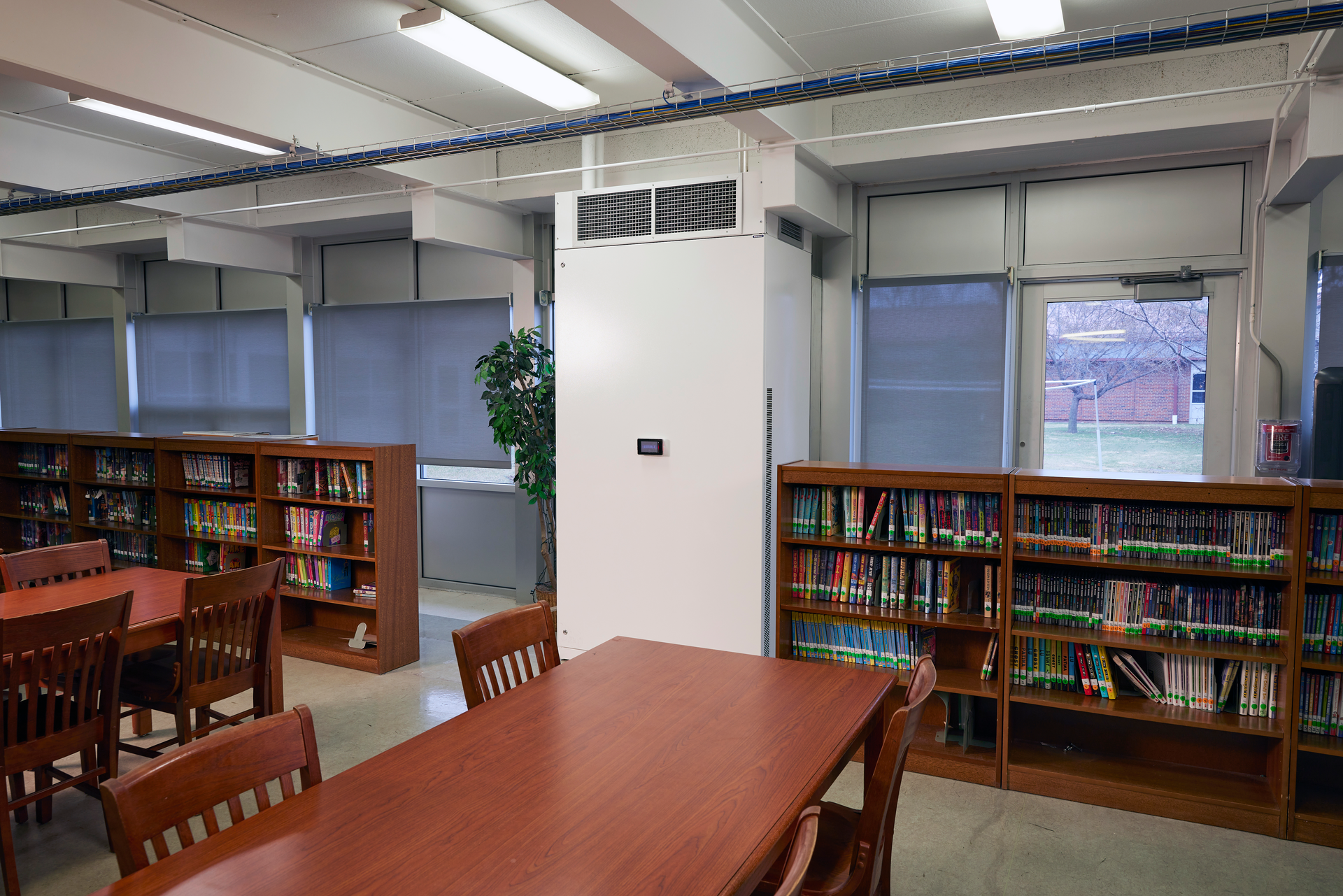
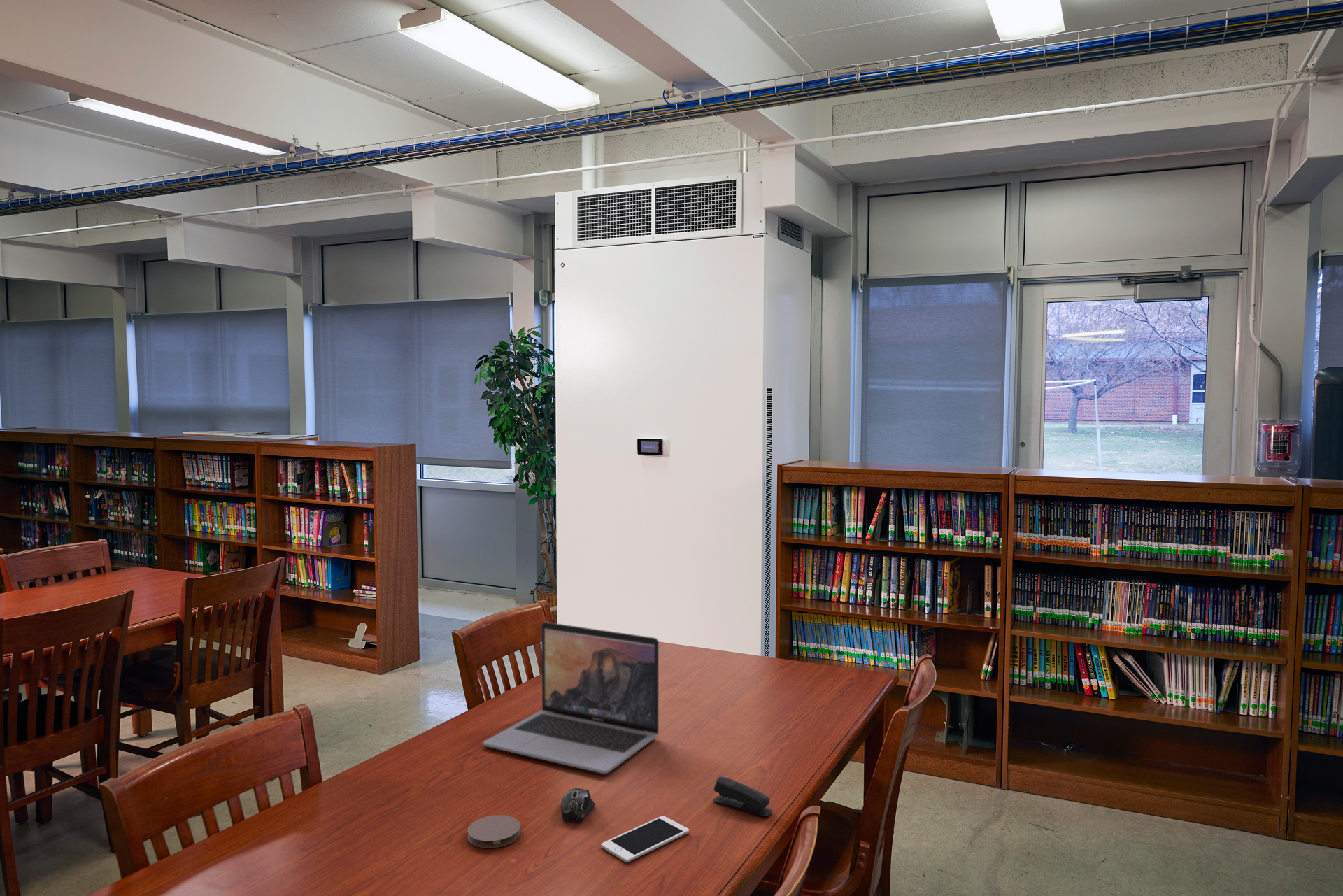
+ stapler (742, 795)
+ laptop (571, 692)
+ computer mouse (576, 801)
+ cell phone (646, 838)
+ coaster (494, 831)
